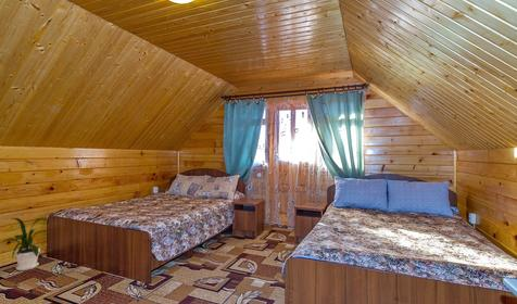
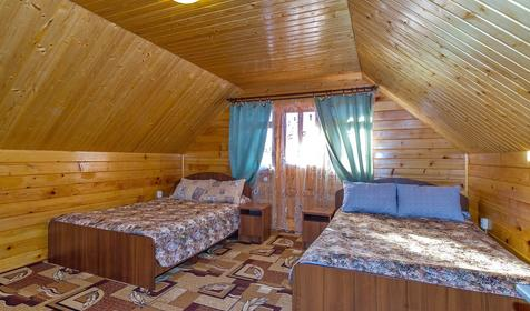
- house plant (26, 241)
